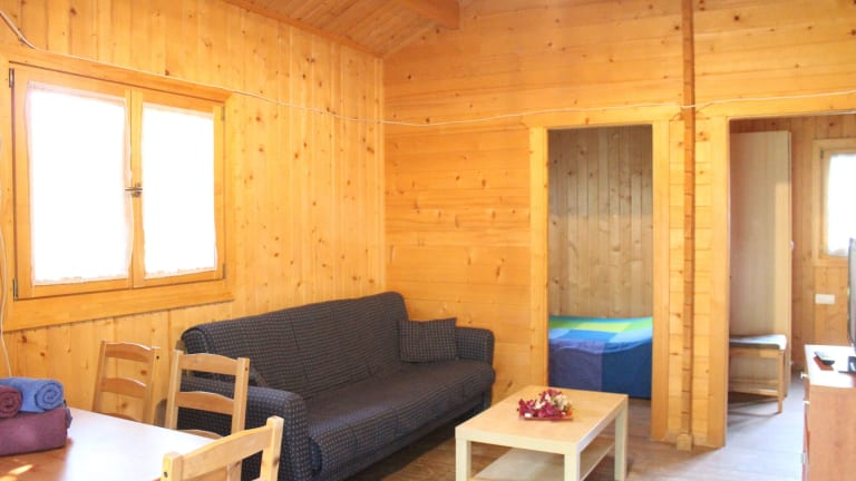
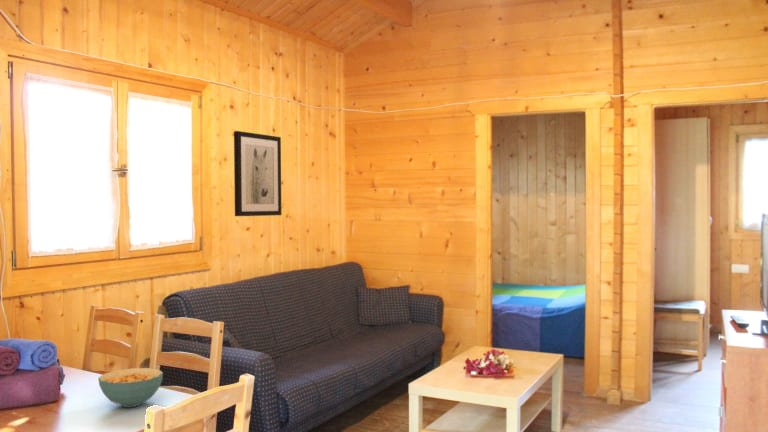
+ cereal bowl (131, 389)
+ wall art (258, 175)
